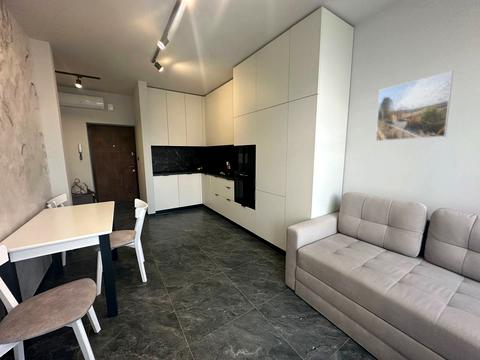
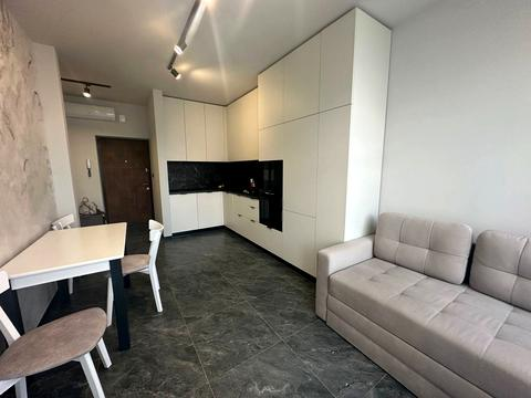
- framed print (409, 110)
